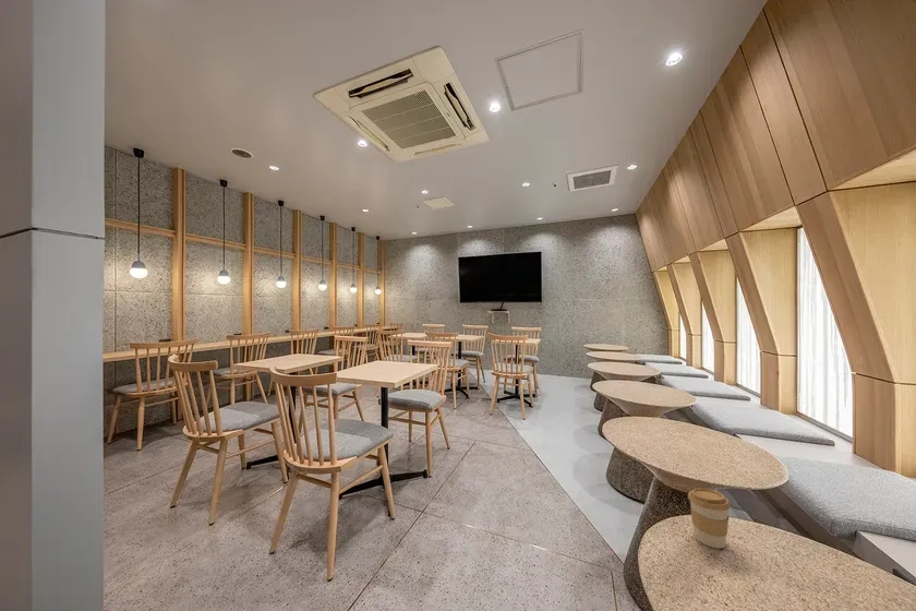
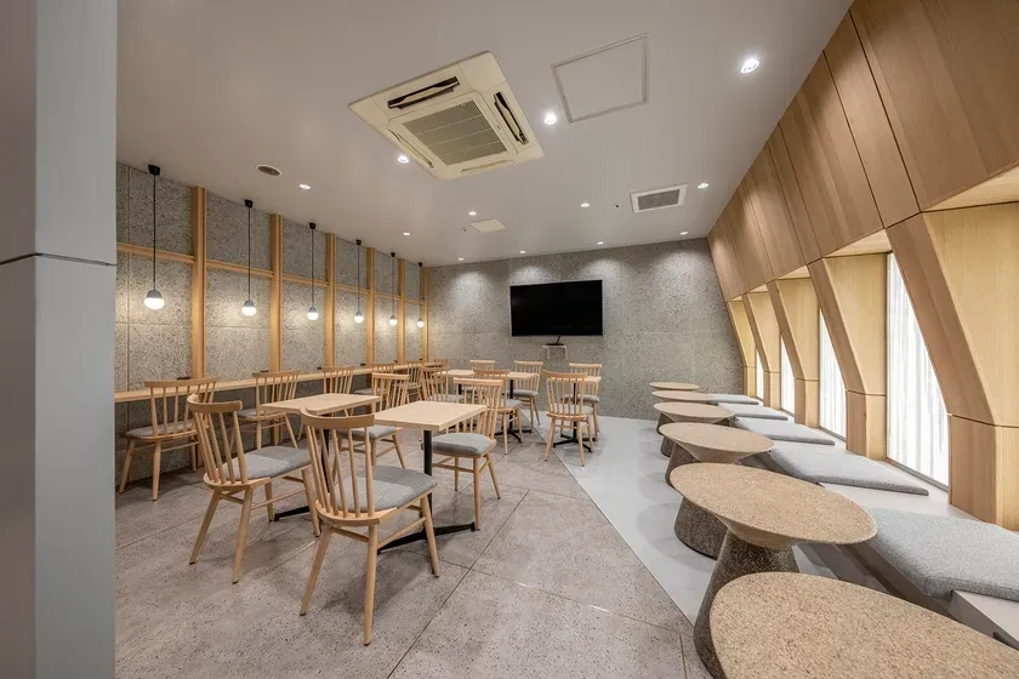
- coffee cup (708, 515)
